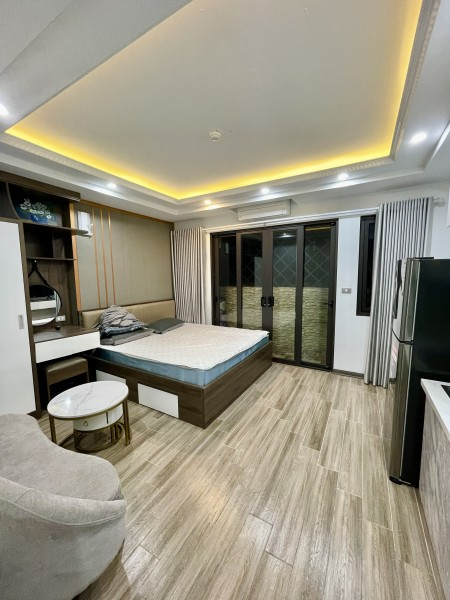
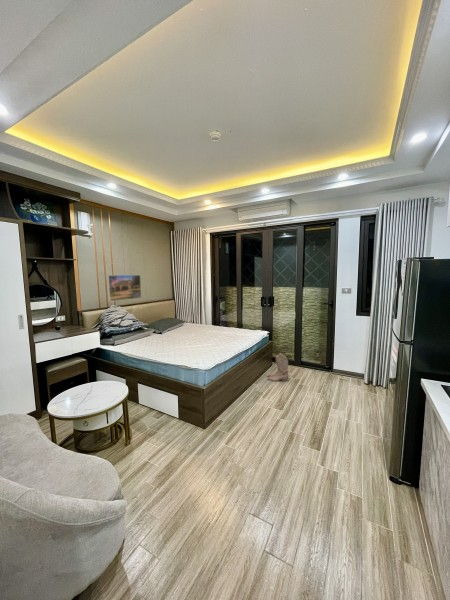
+ boots (277, 366)
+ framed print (125, 287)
